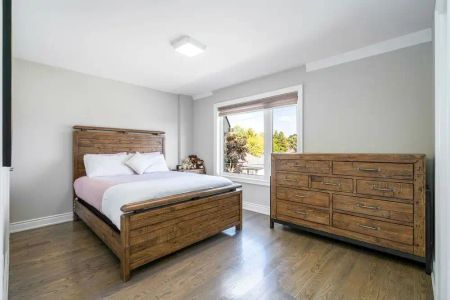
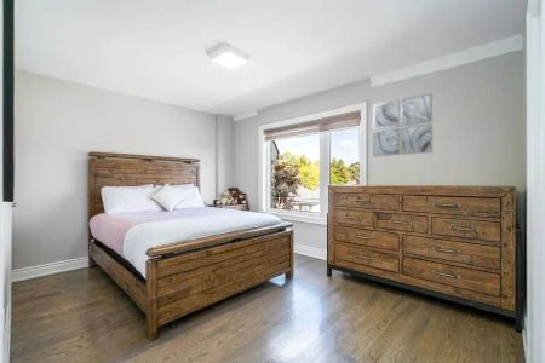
+ wall art (401, 127)
